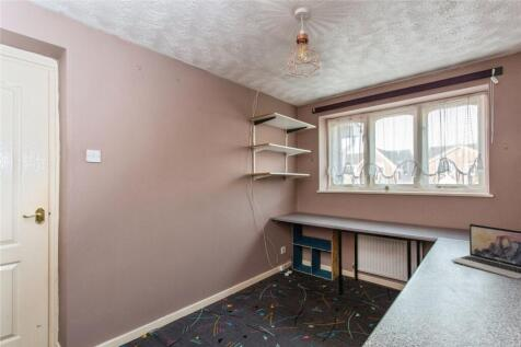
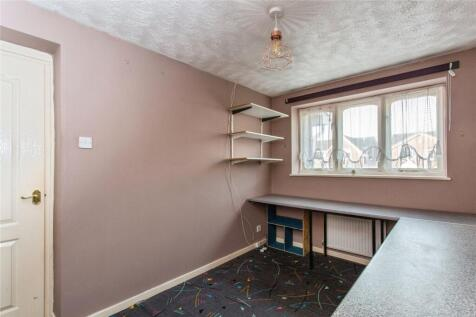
- laptop (490, 247)
